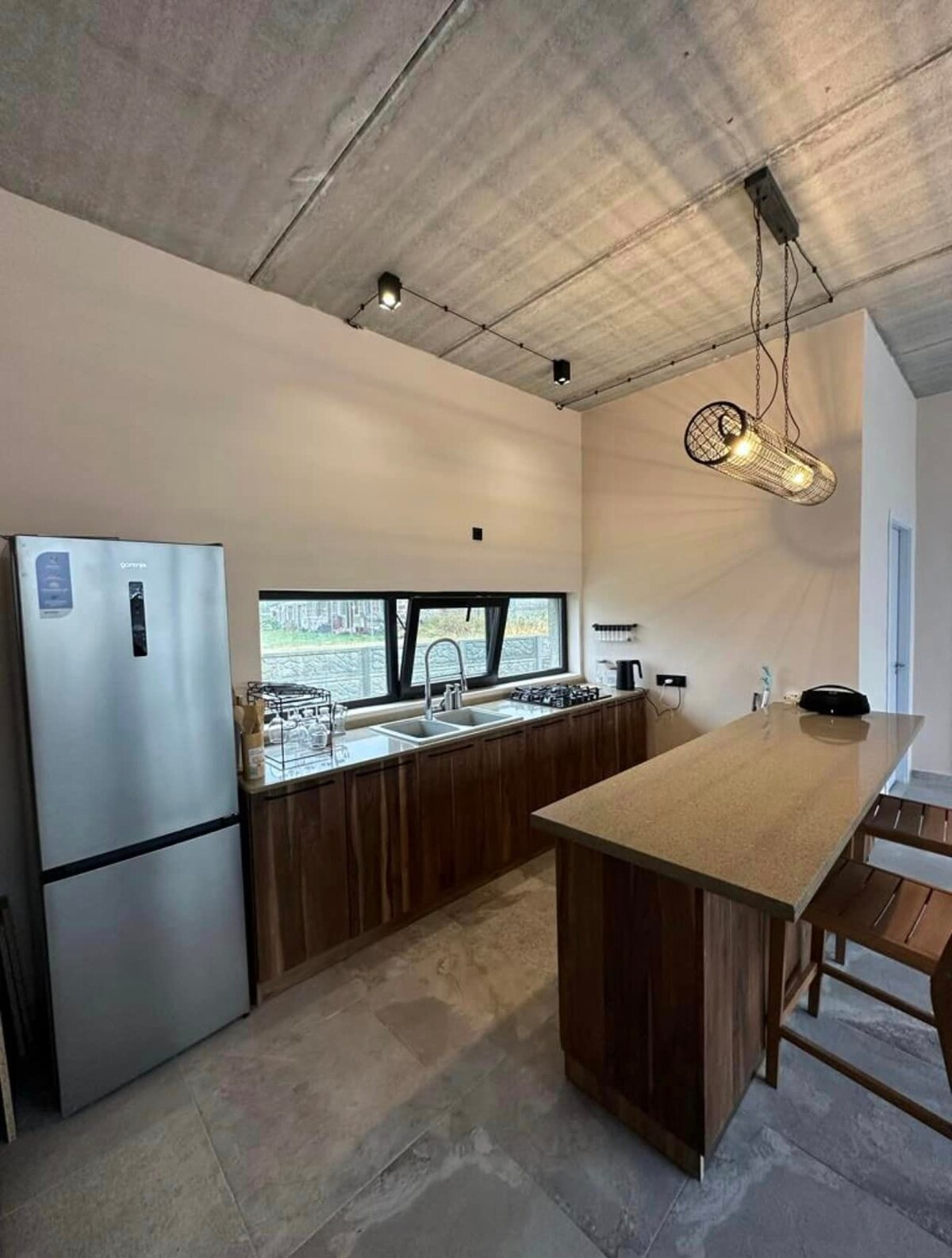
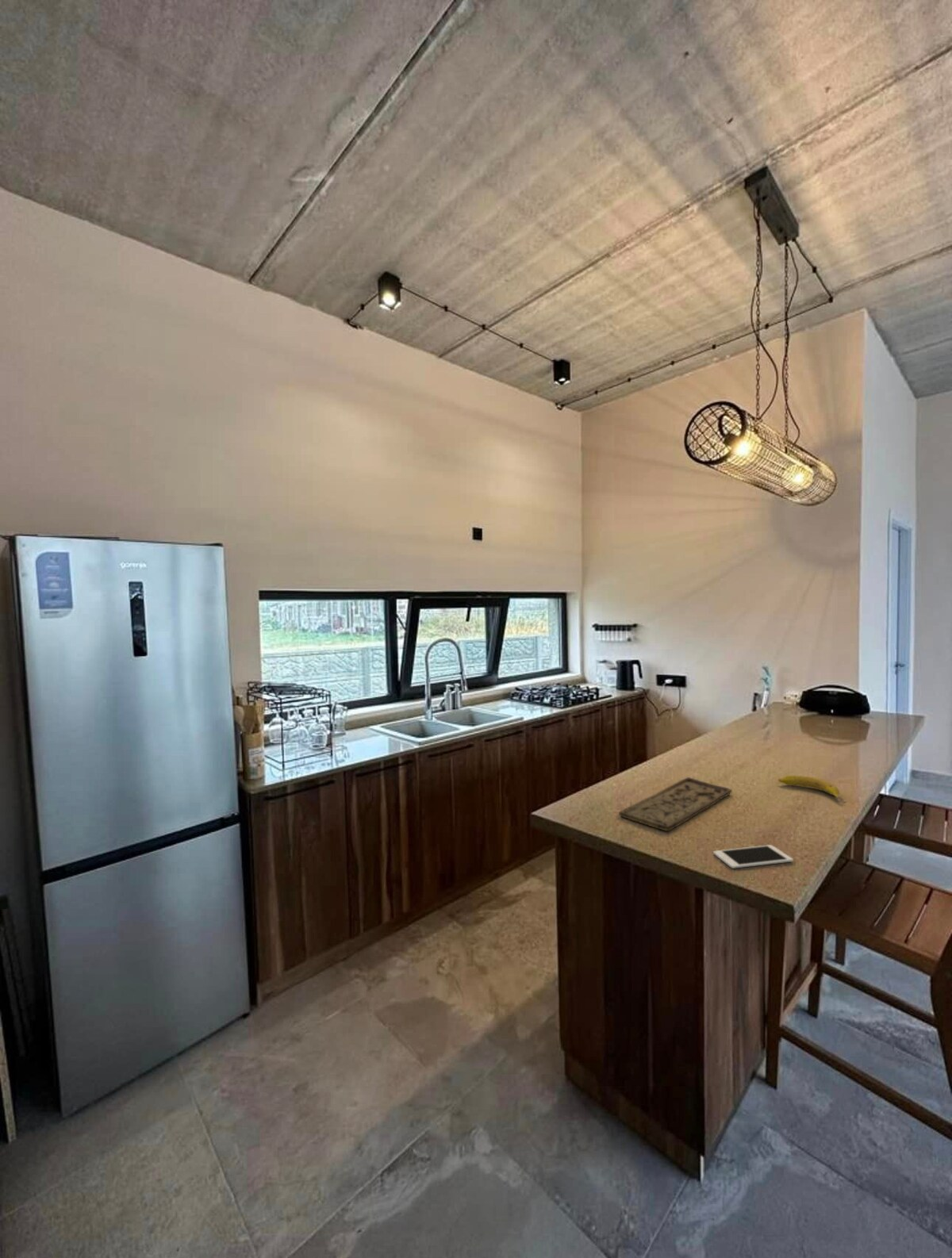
+ cutting board (678, 801)
+ cell phone (752, 856)
+ fruit (813, 786)
